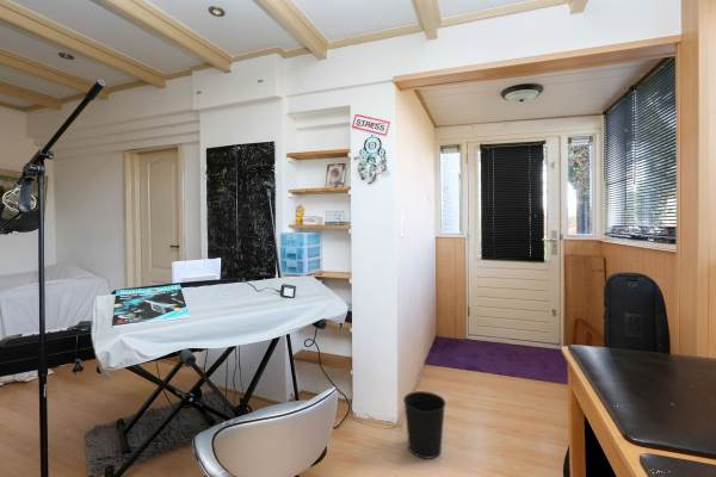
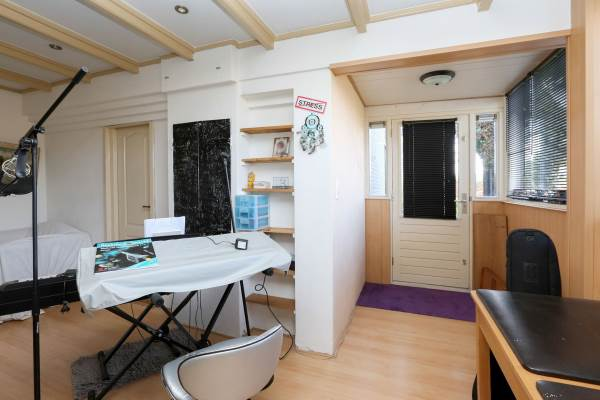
- wastebasket (424, 425)
